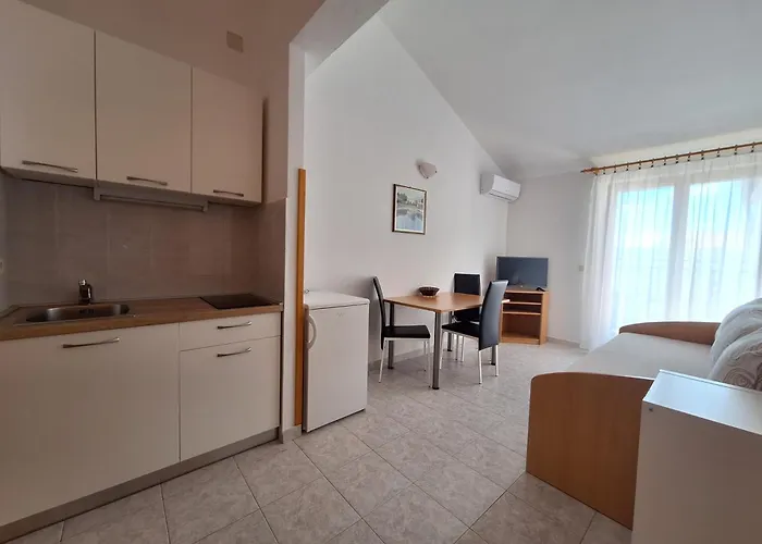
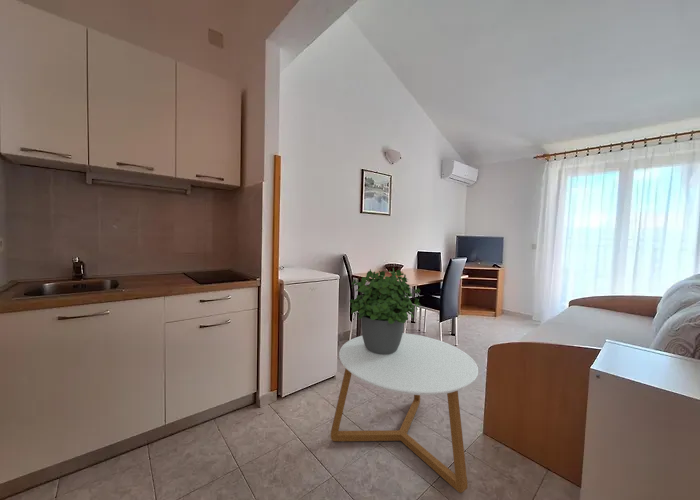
+ coffee table (405, 393)
+ potted plant (384, 307)
